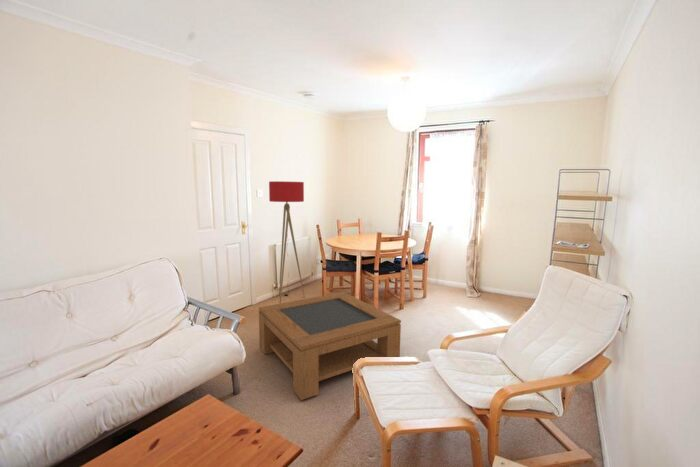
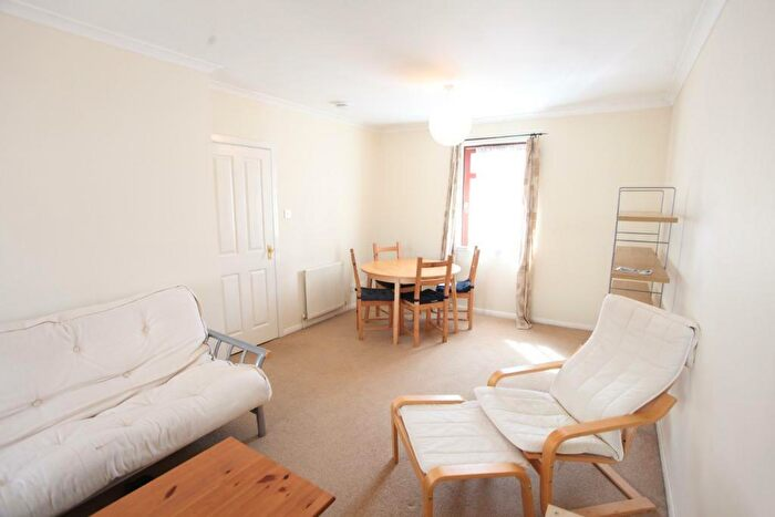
- coffee table (326, 335)
- floor lamp (286, 241)
